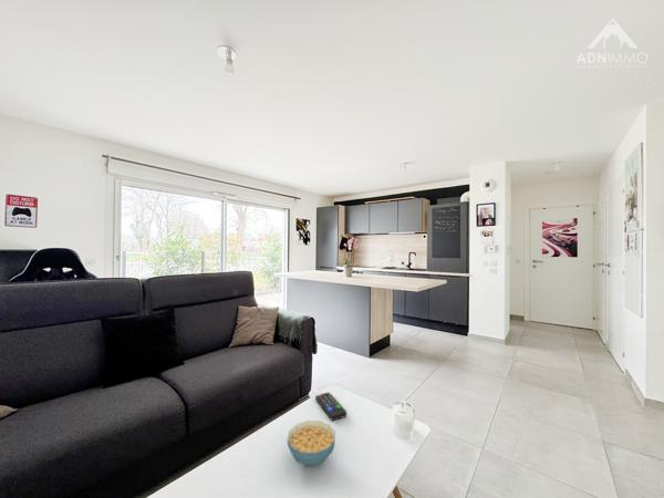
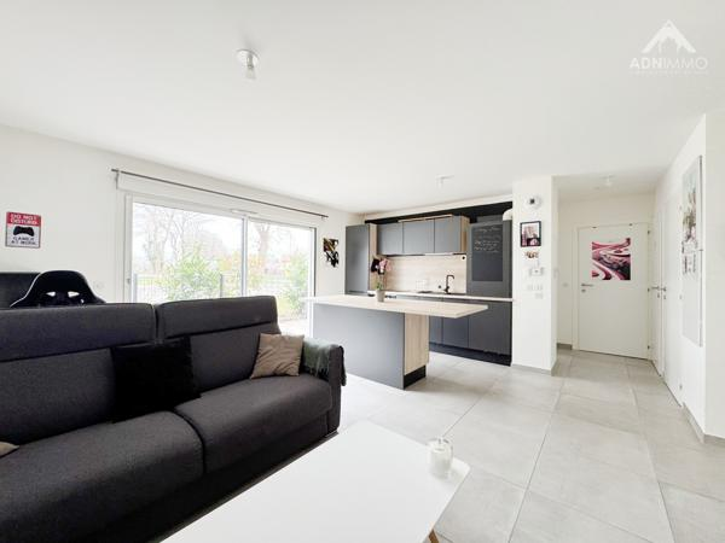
- cereal bowl (311, 447)
- remote control (330, 404)
